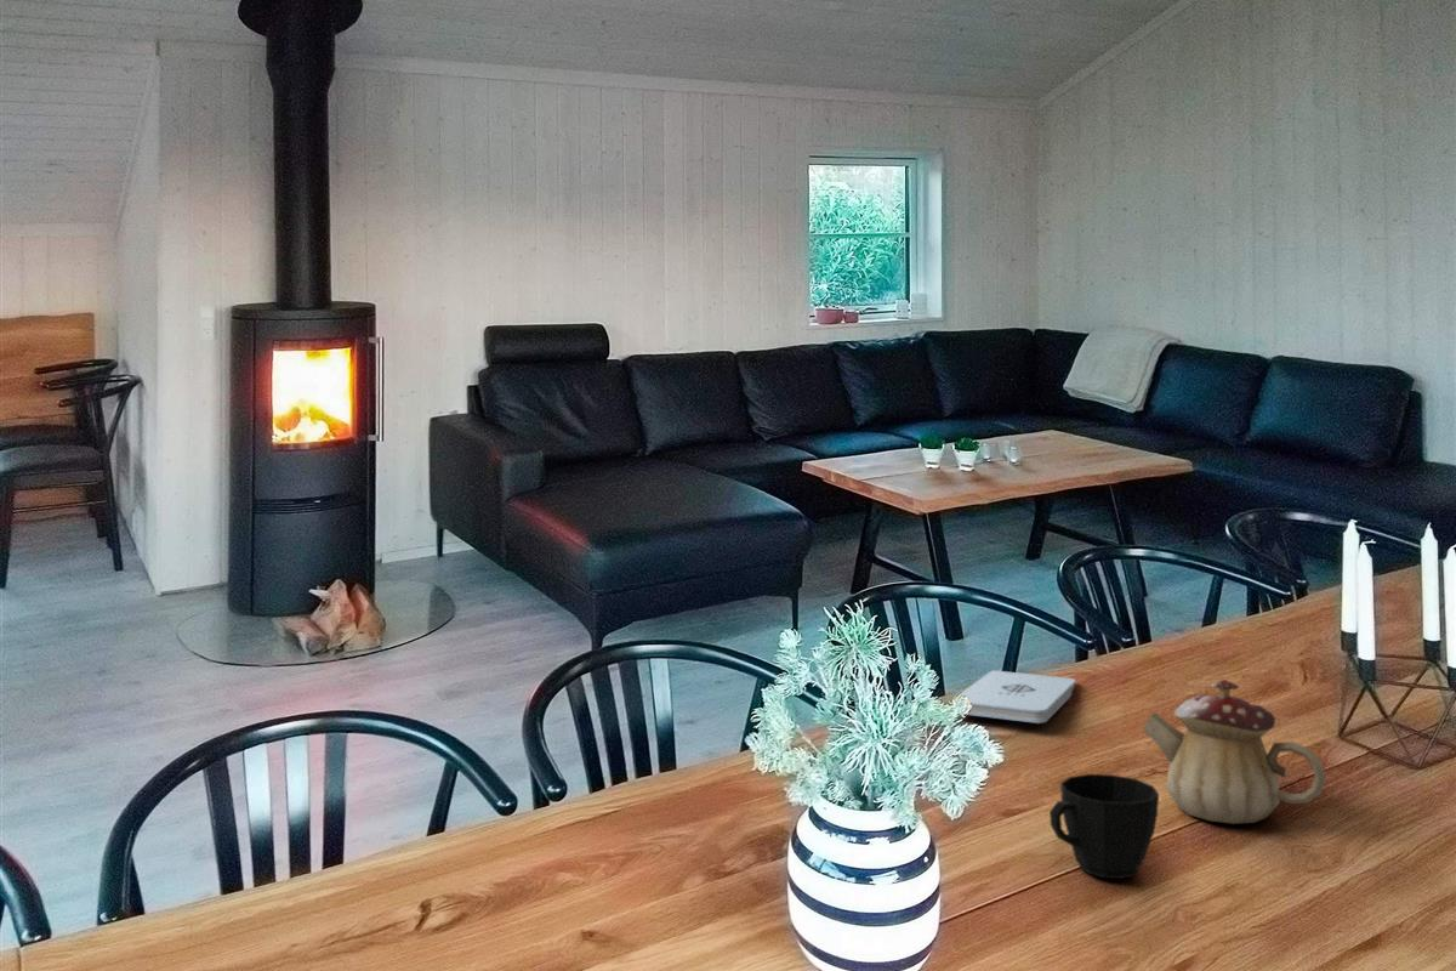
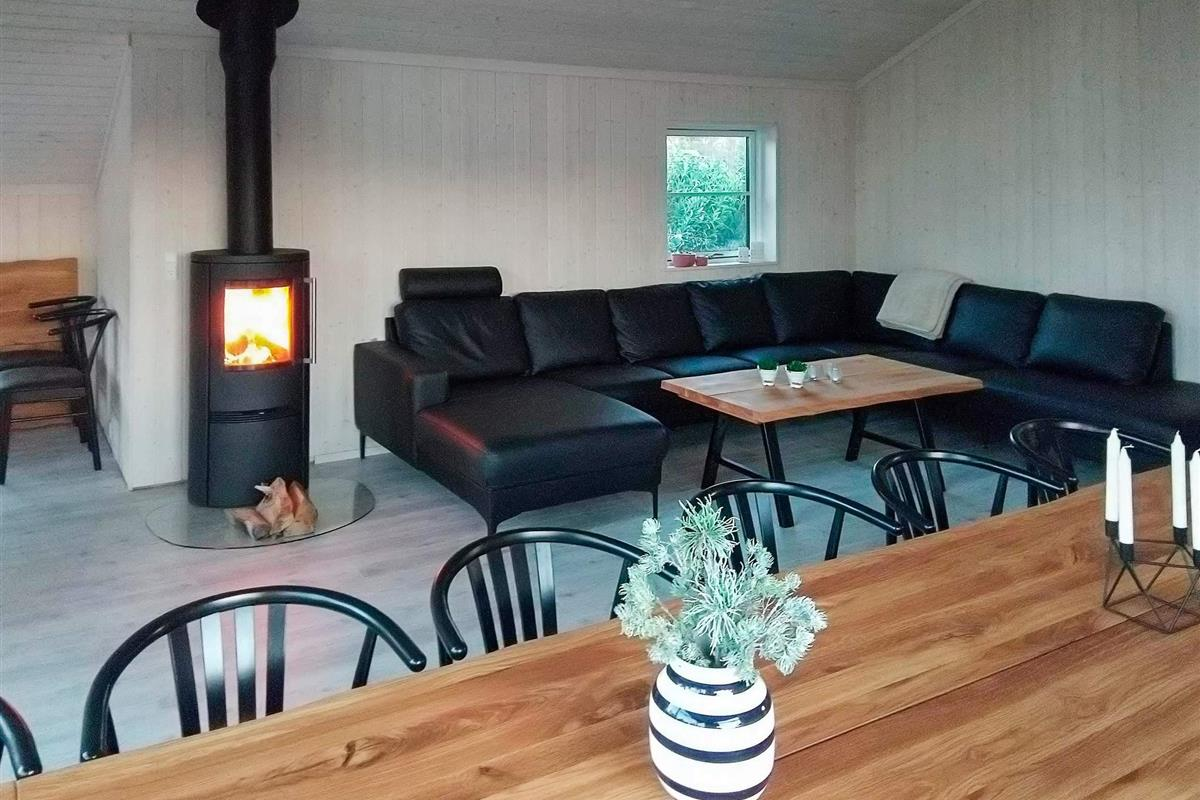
- cup (1102, 827)
- notepad (1016, 694)
- teapot (1230, 745)
